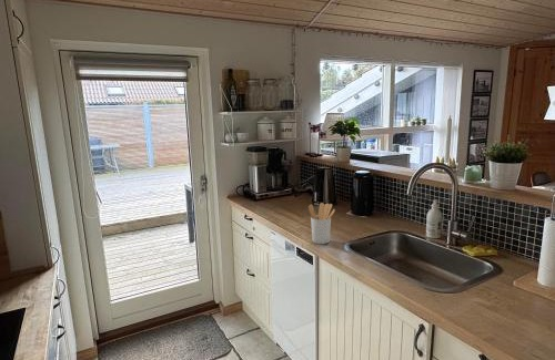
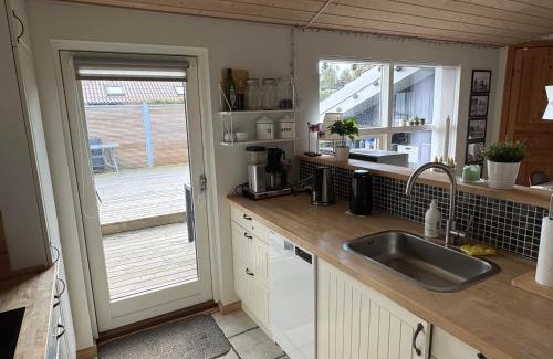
- utensil holder (322, 222)
